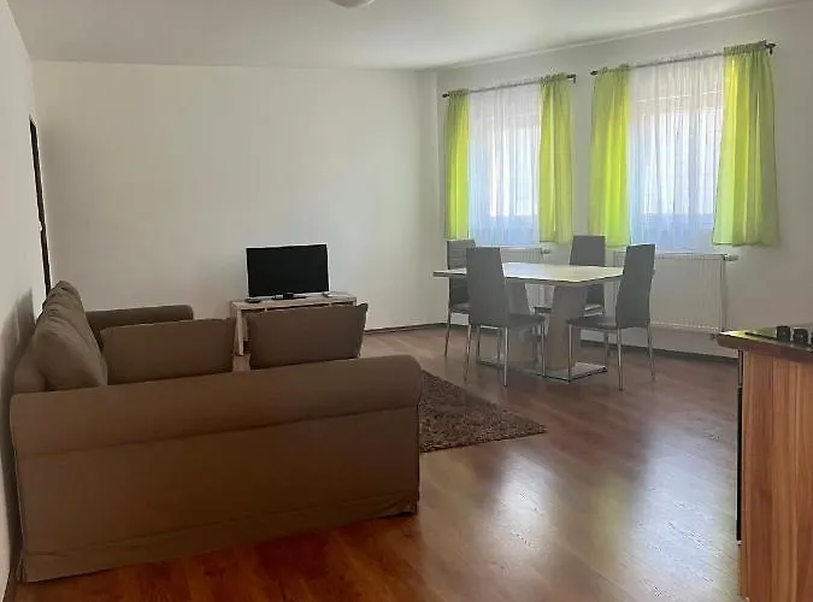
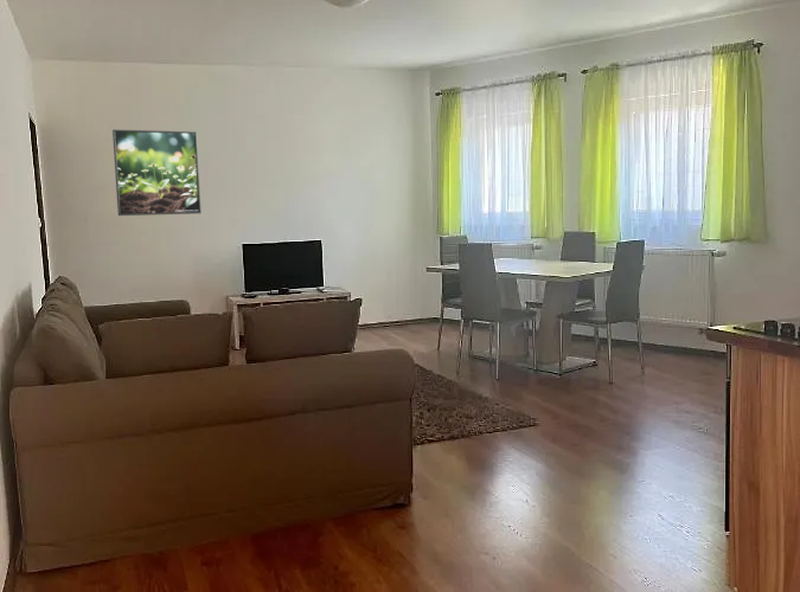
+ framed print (158, 173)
